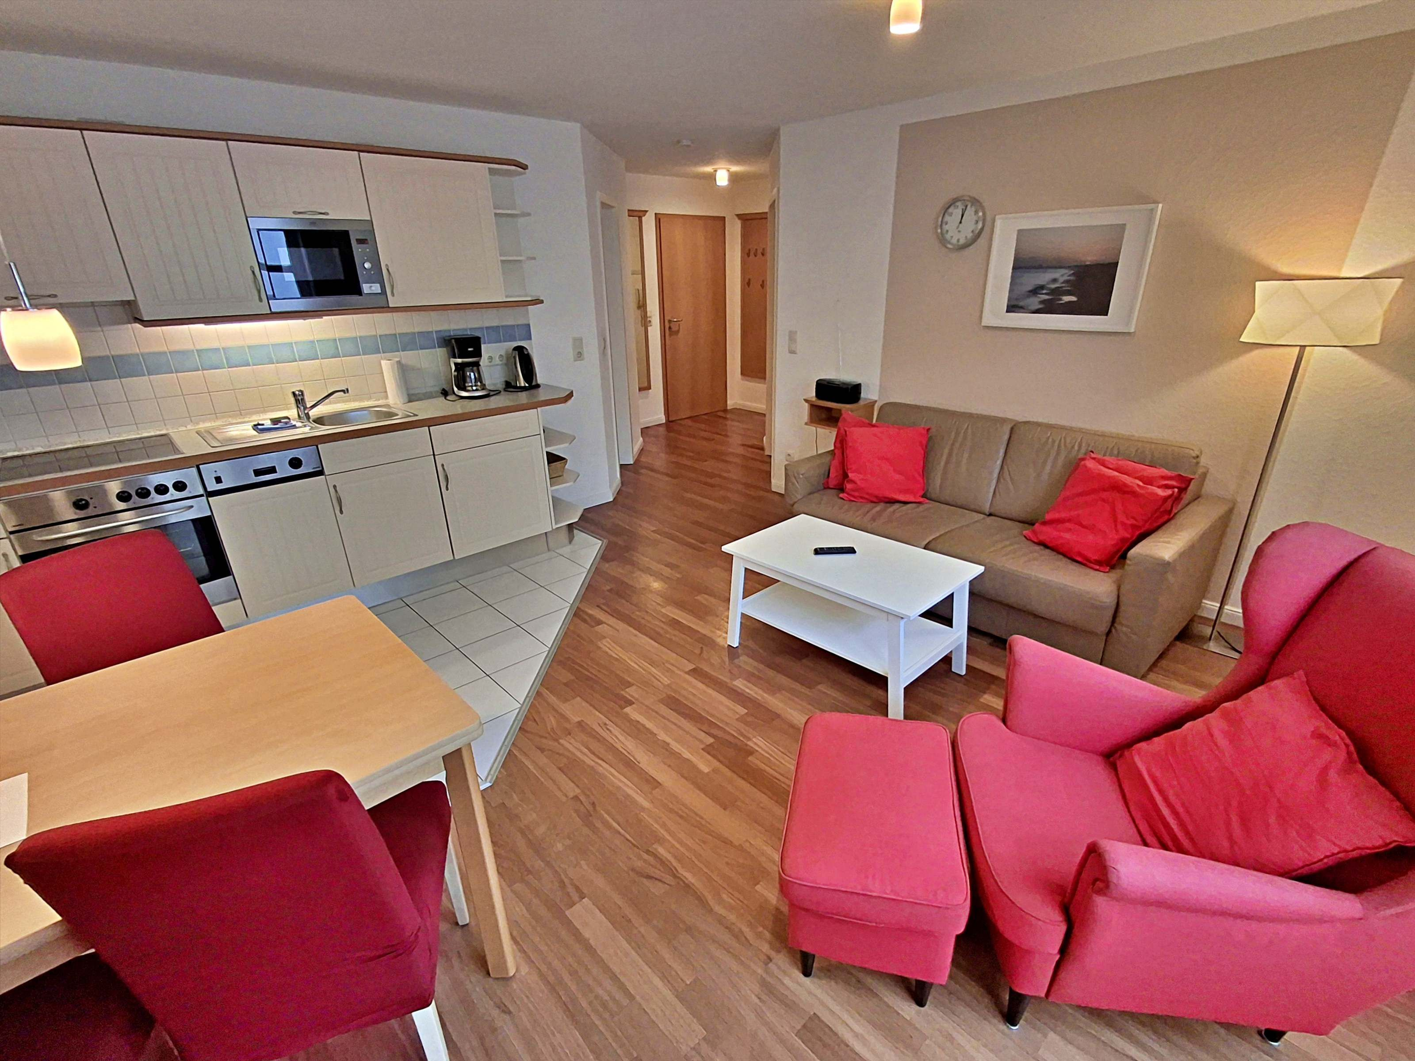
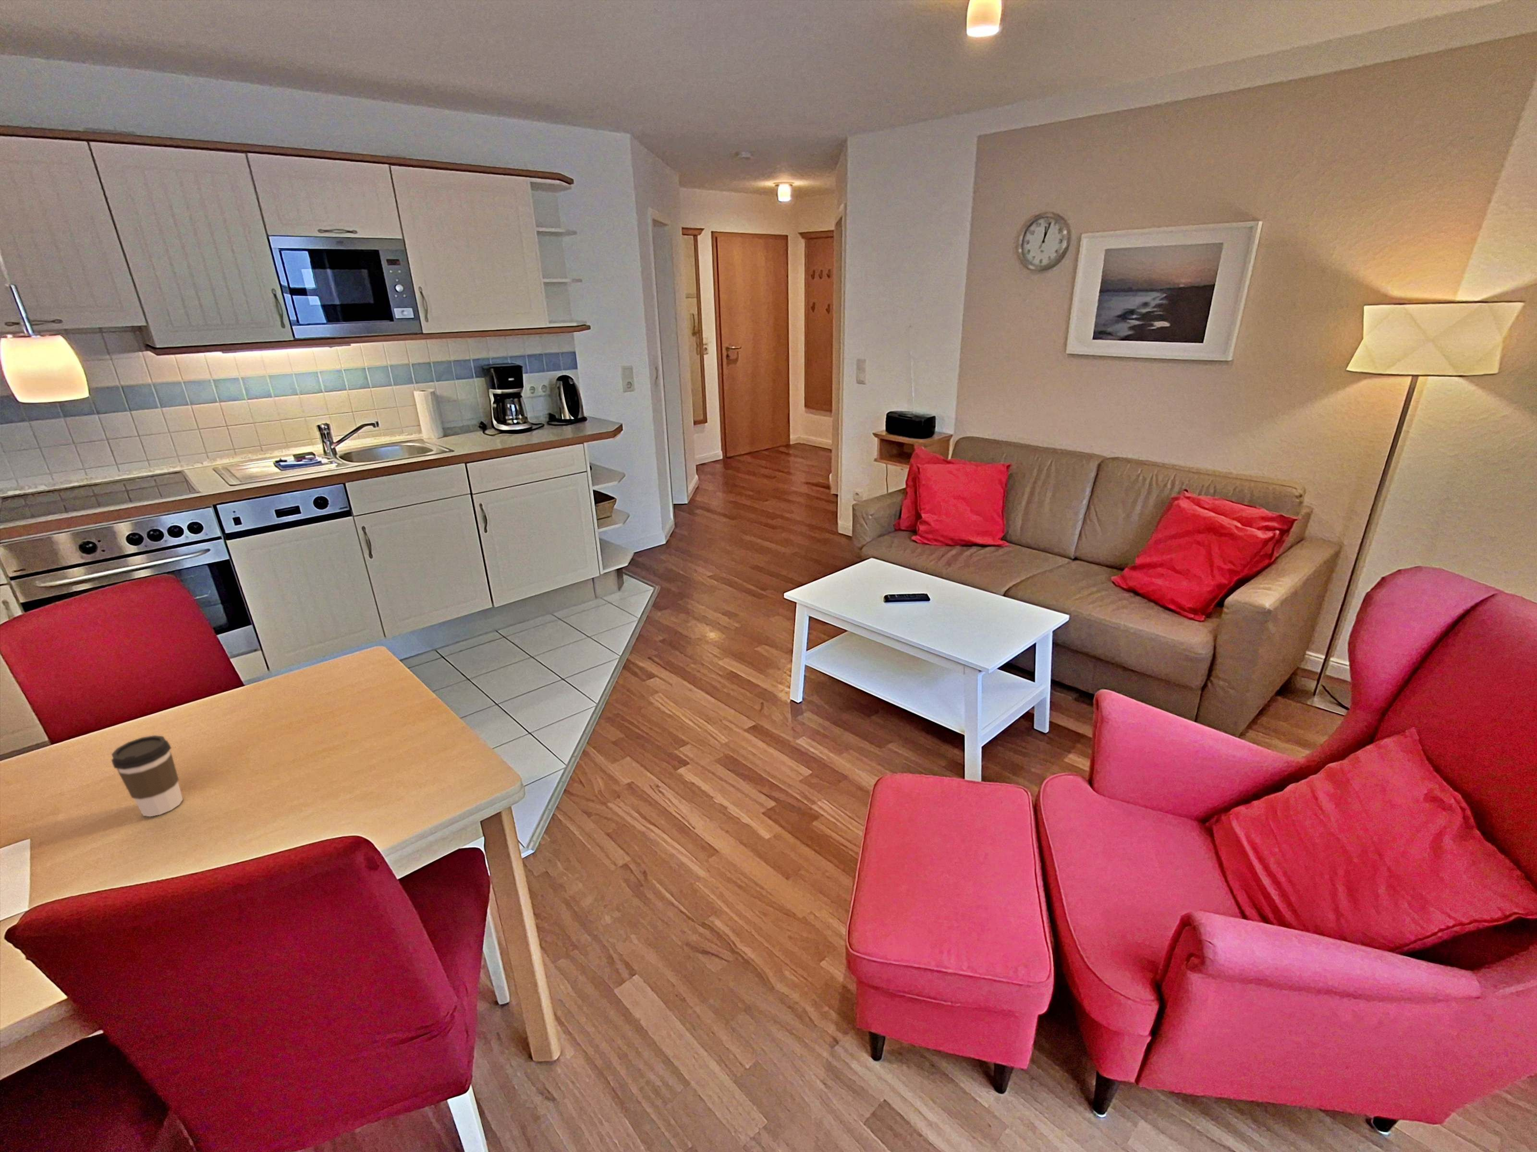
+ coffee cup (151, 777)
